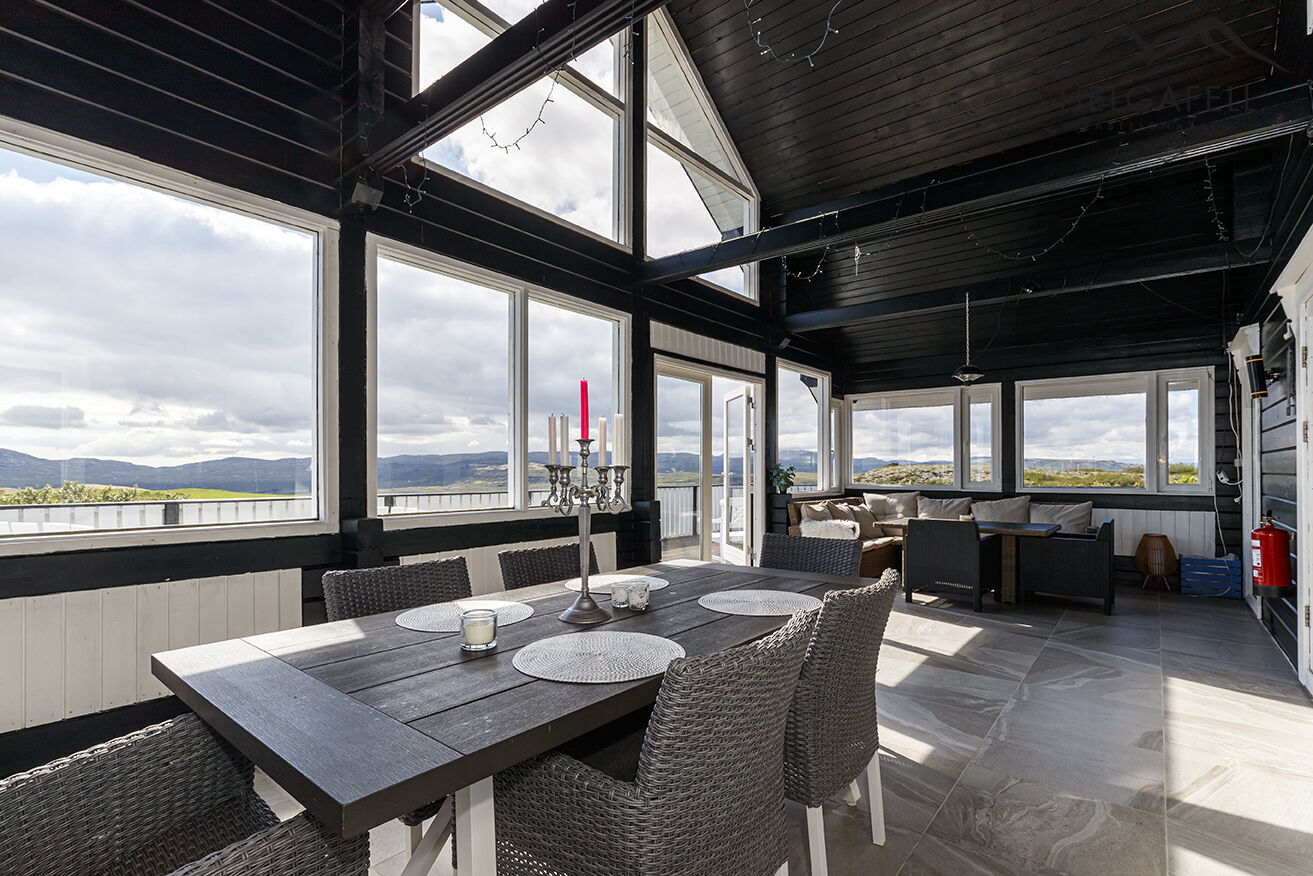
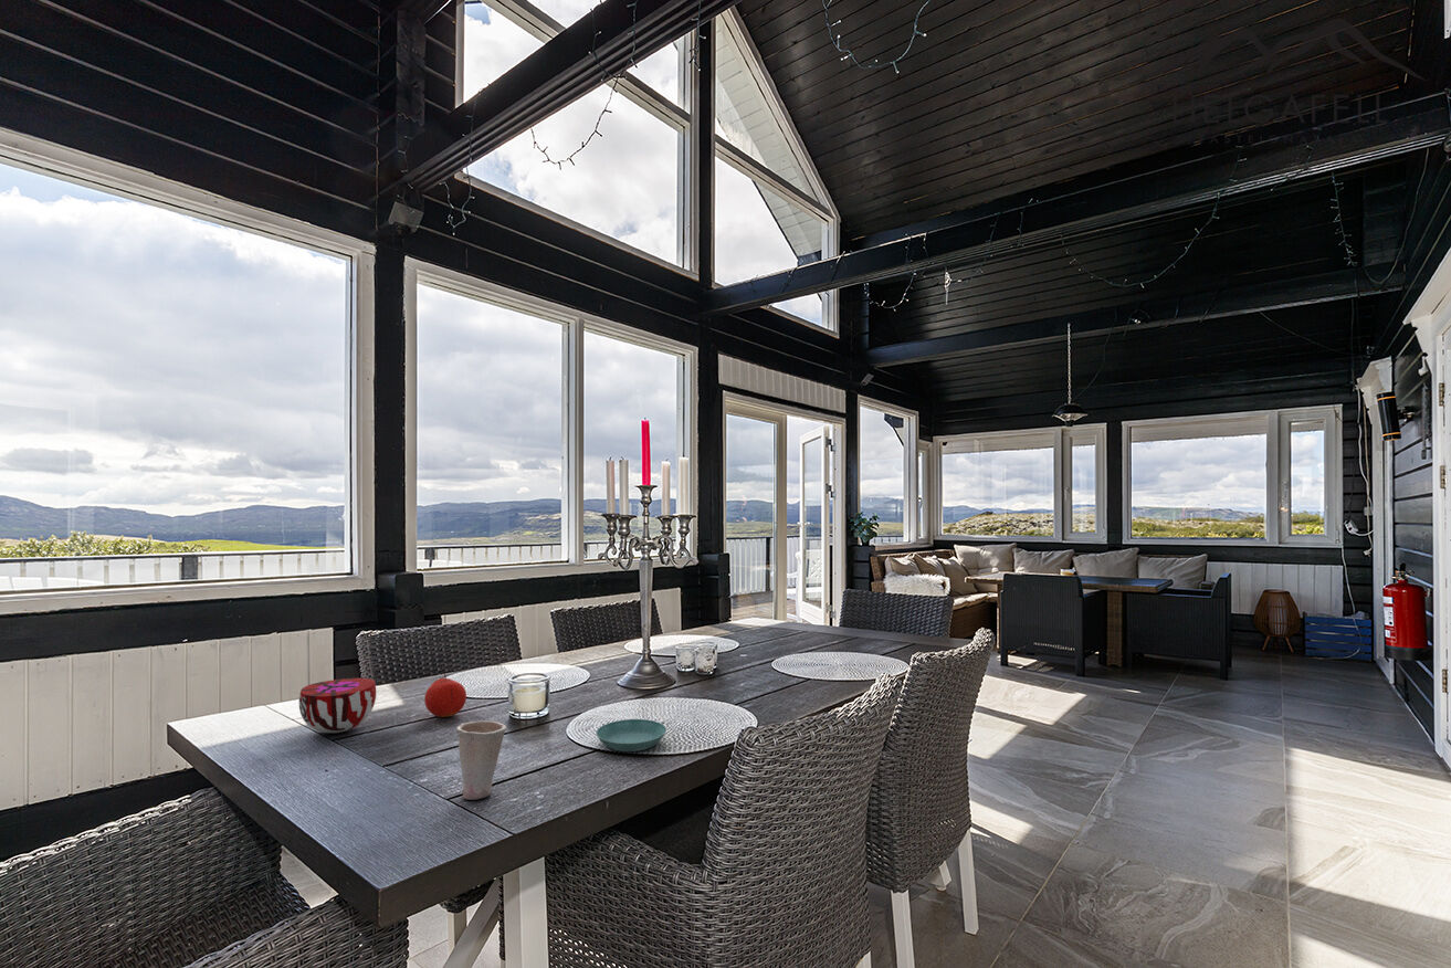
+ cup (482, 759)
+ fruit (445, 694)
+ decorative bowl (338, 707)
+ saucer (631, 736)
